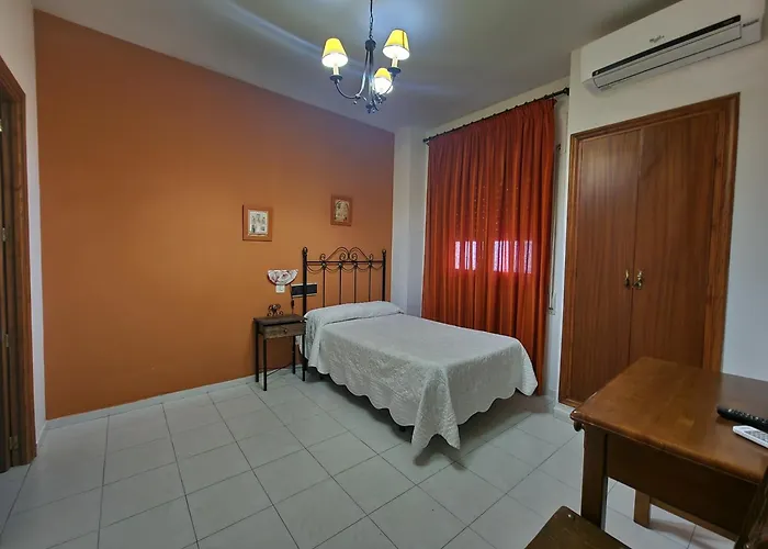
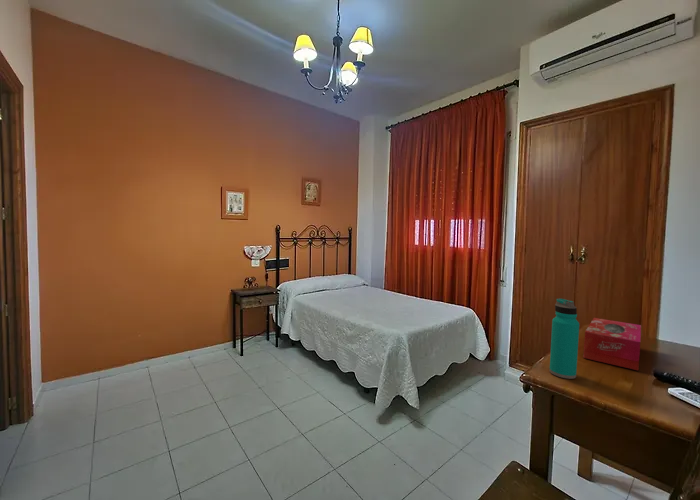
+ tissue box (613, 340)
+ water bottle (564, 337)
